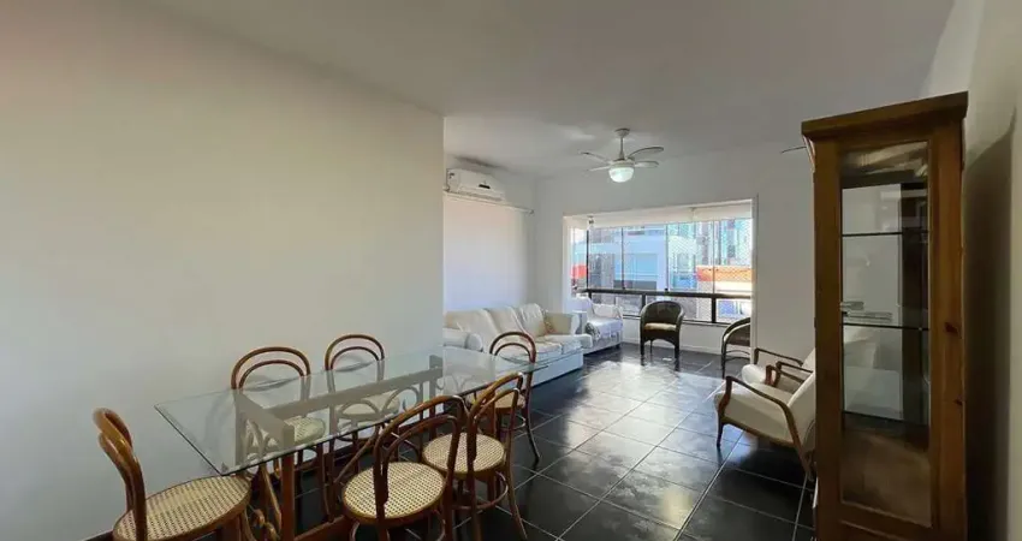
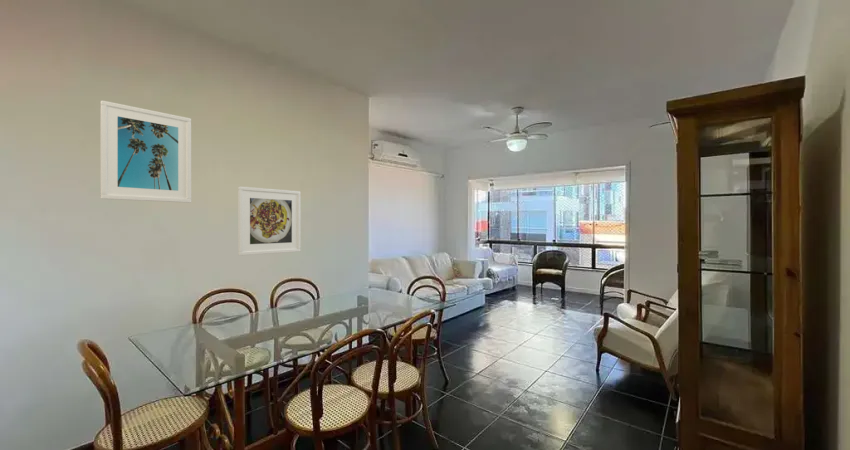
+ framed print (271, 221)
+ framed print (149, 155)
